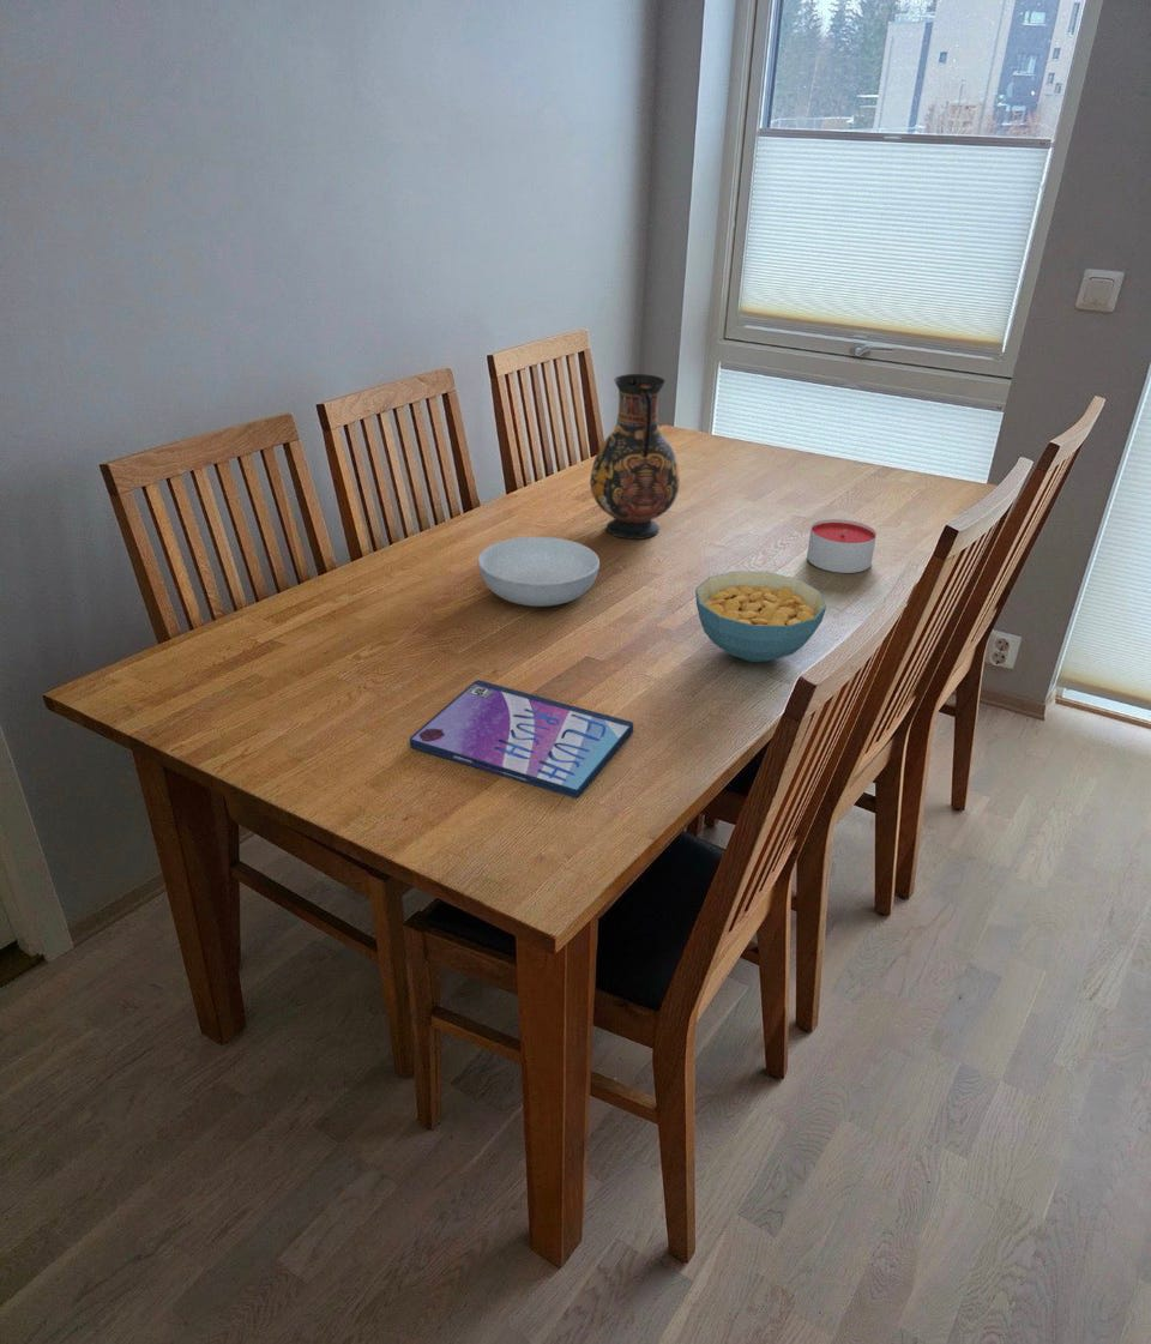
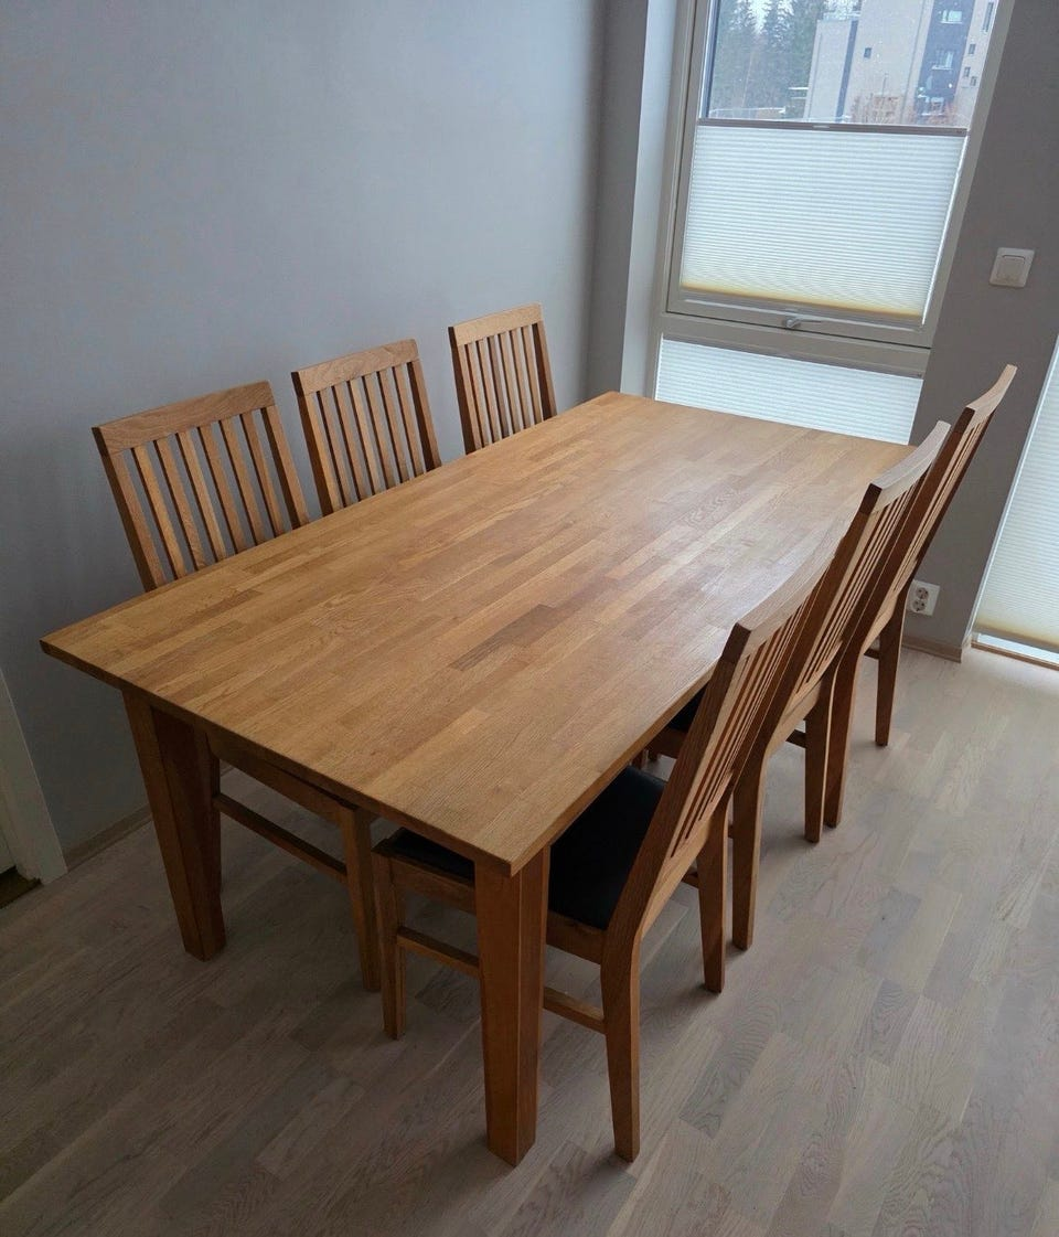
- vase (635, 457)
- video game case (523, 734)
- cereal bowl (757, 625)
- candle (840, 544)
- serving bowl (538, 575)
